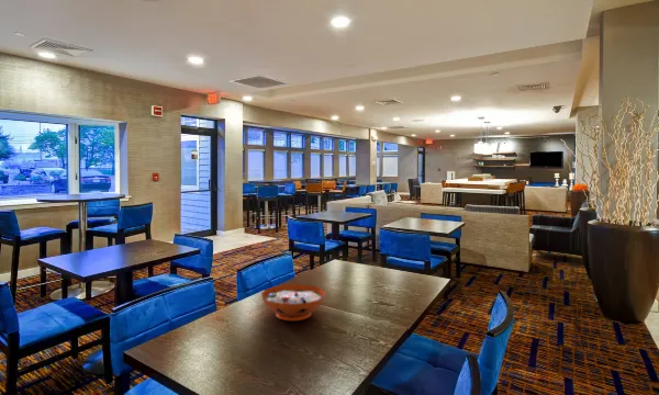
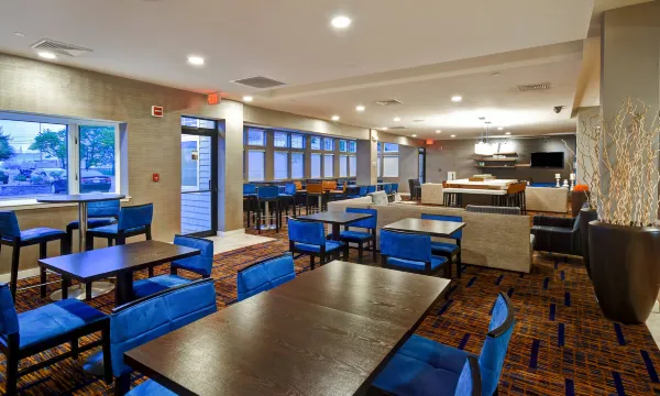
- decorative bowl (293, 303)
